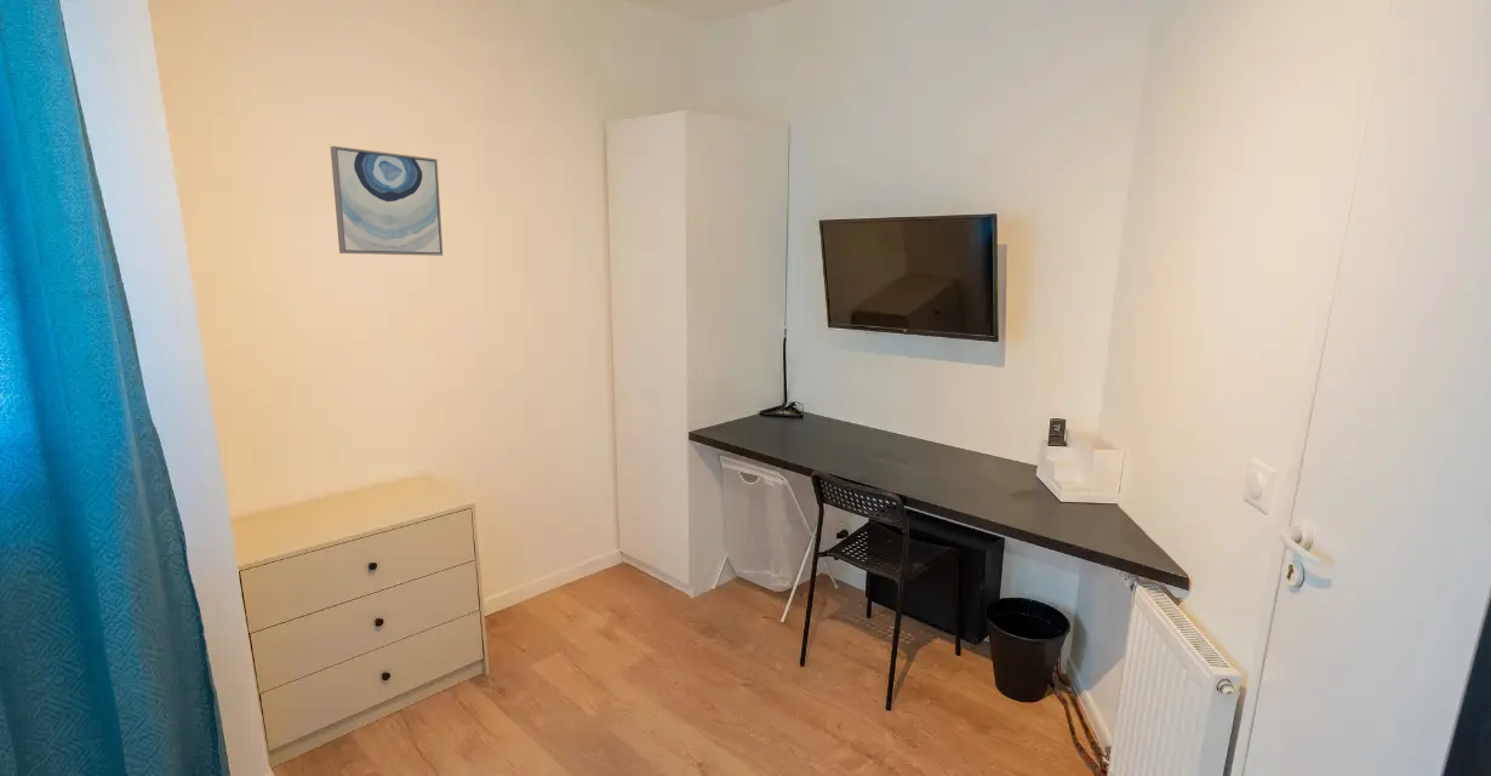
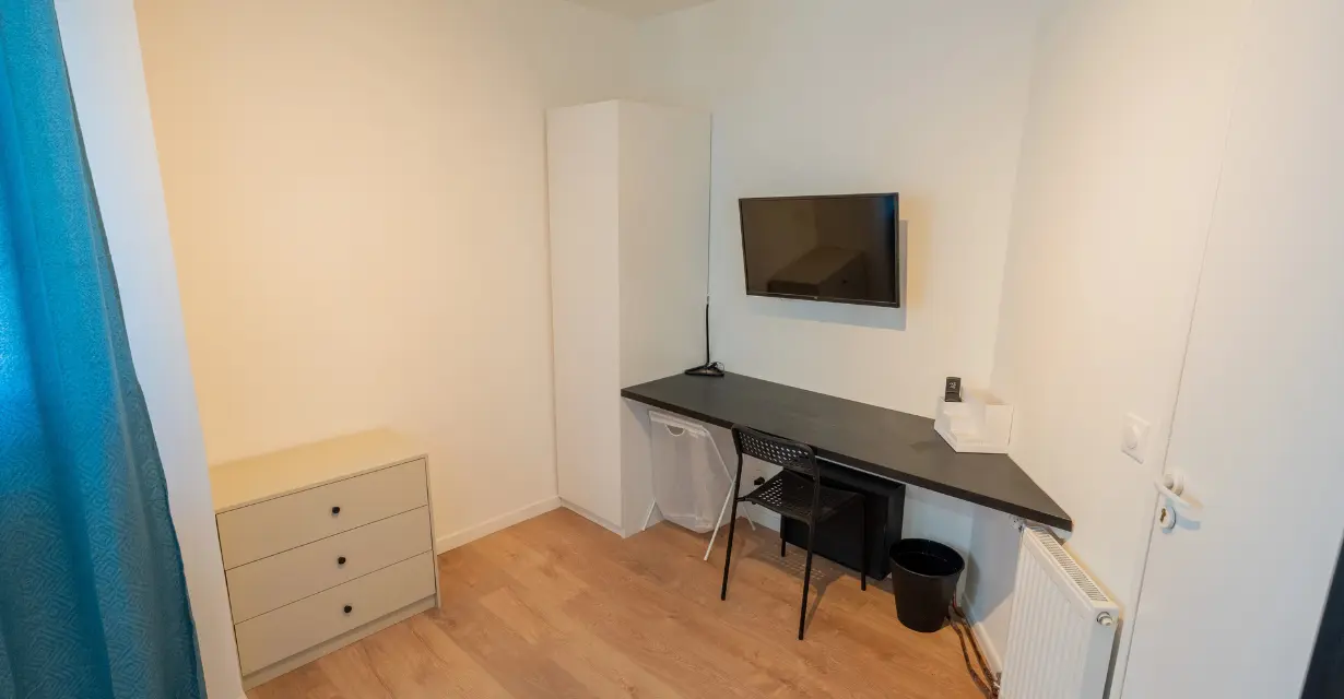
- wall art (389, 204)
